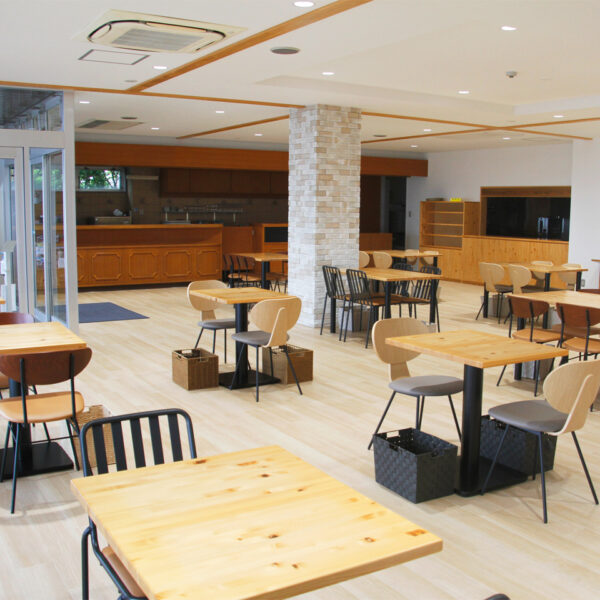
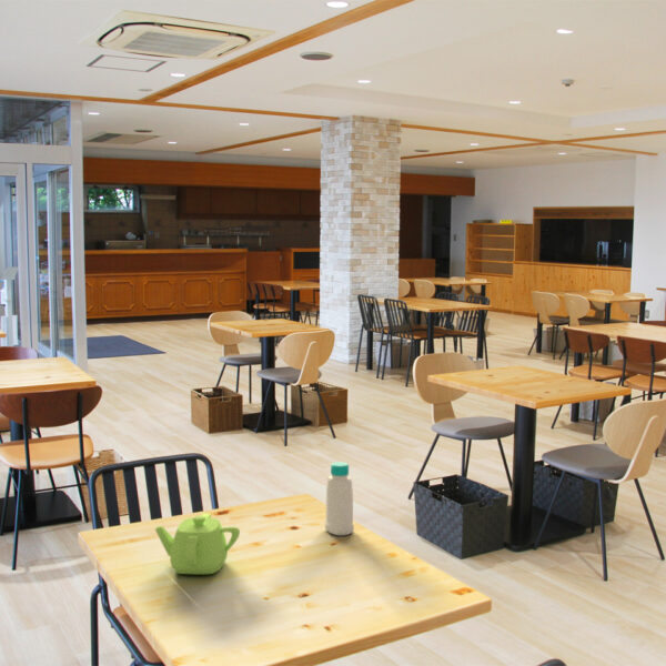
+ bottle (339, 497)
+ teapot (198, 542)
